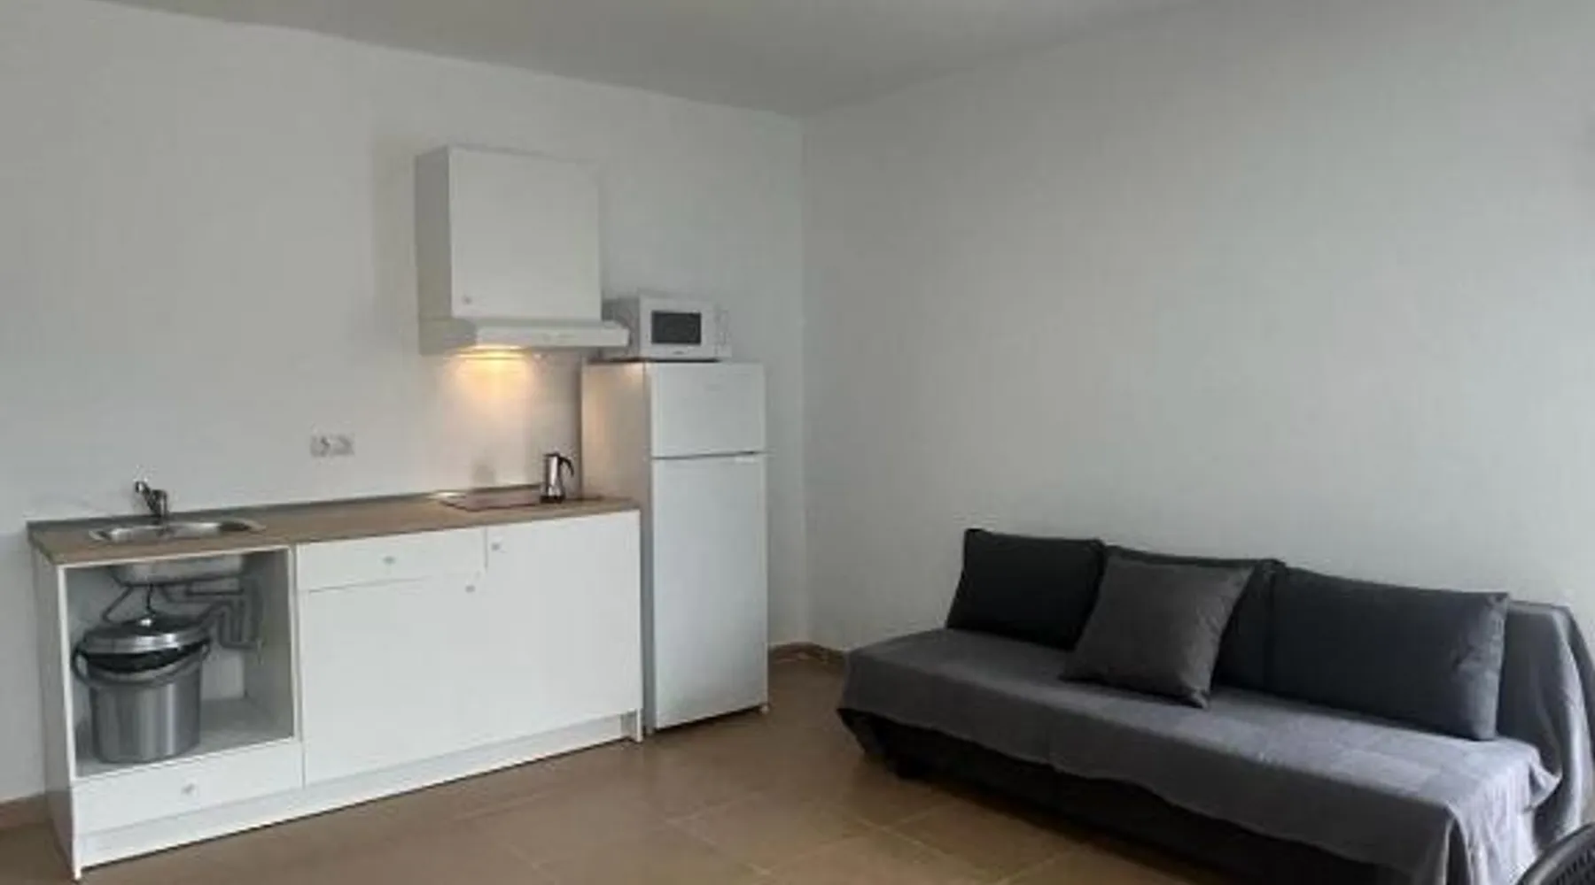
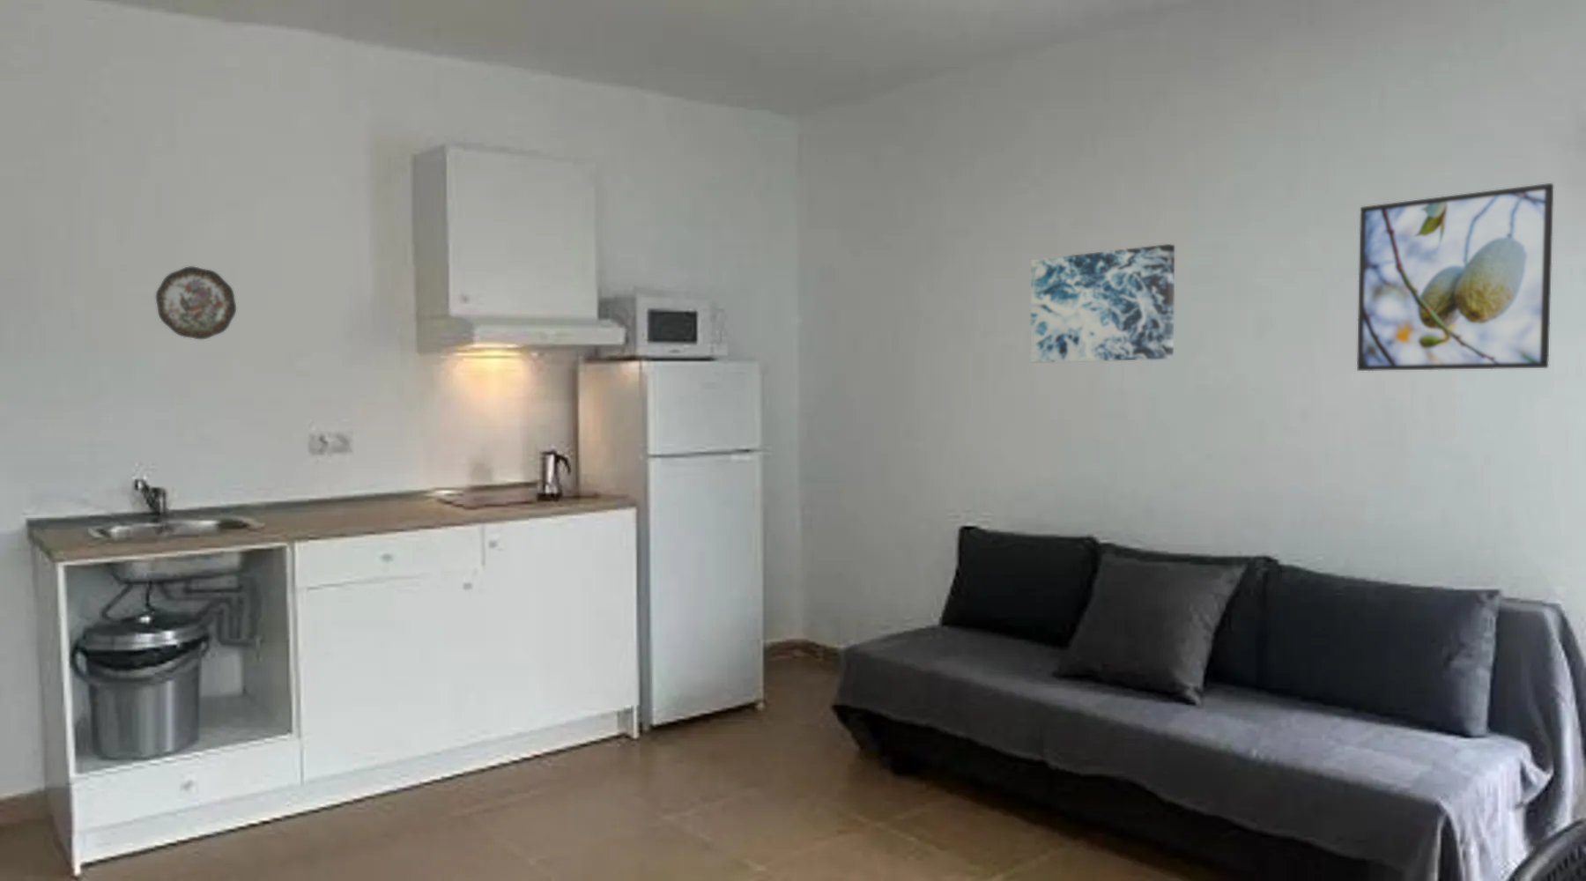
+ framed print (1448, 283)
+ wall art (1099, 307)
+ decorative plate (195, 303)
